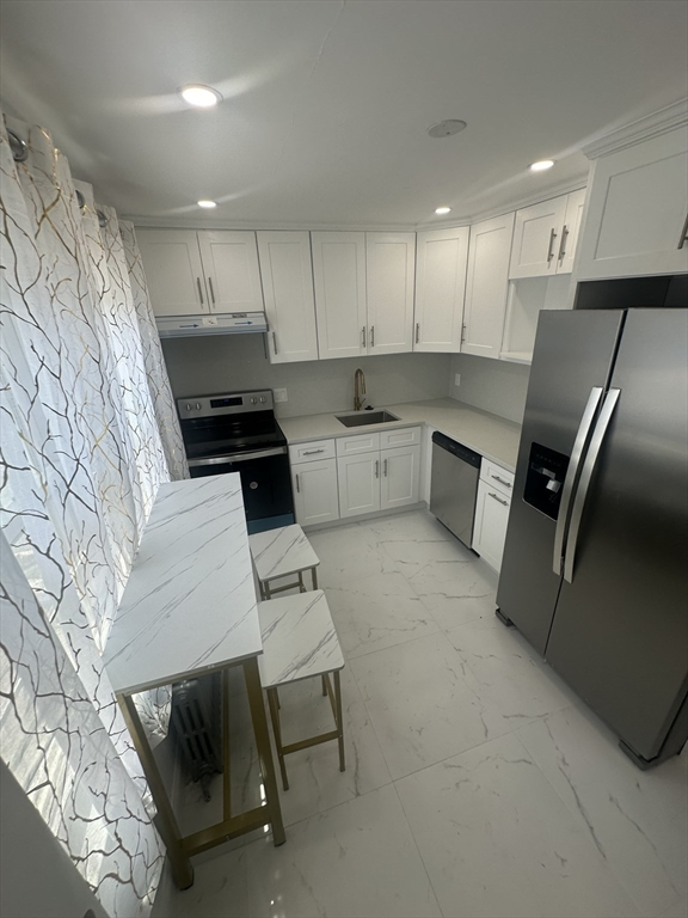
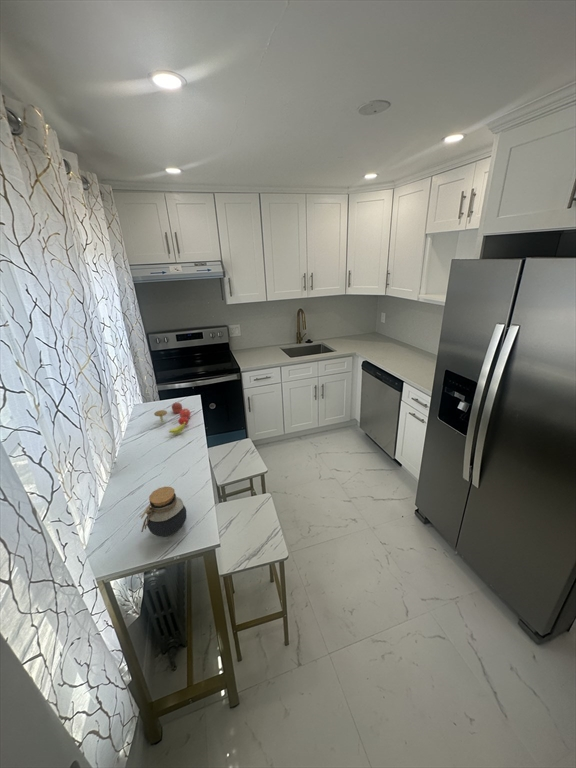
+ jar (163, 512)
+ fruit (173, 411)
